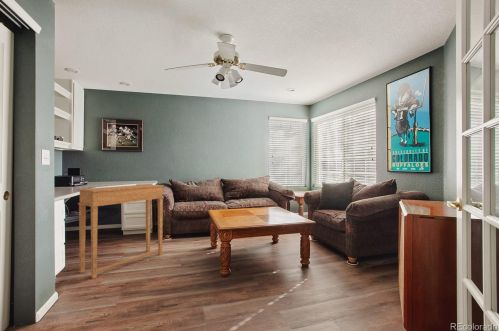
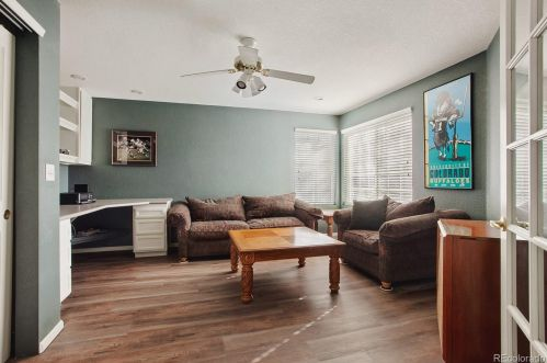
- side table (146, 224)
